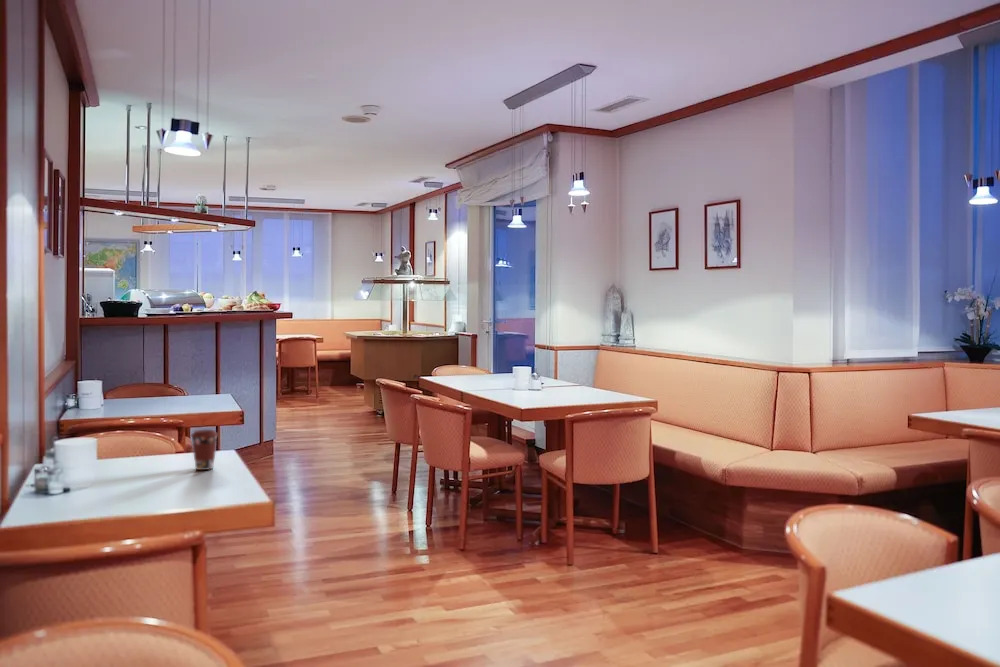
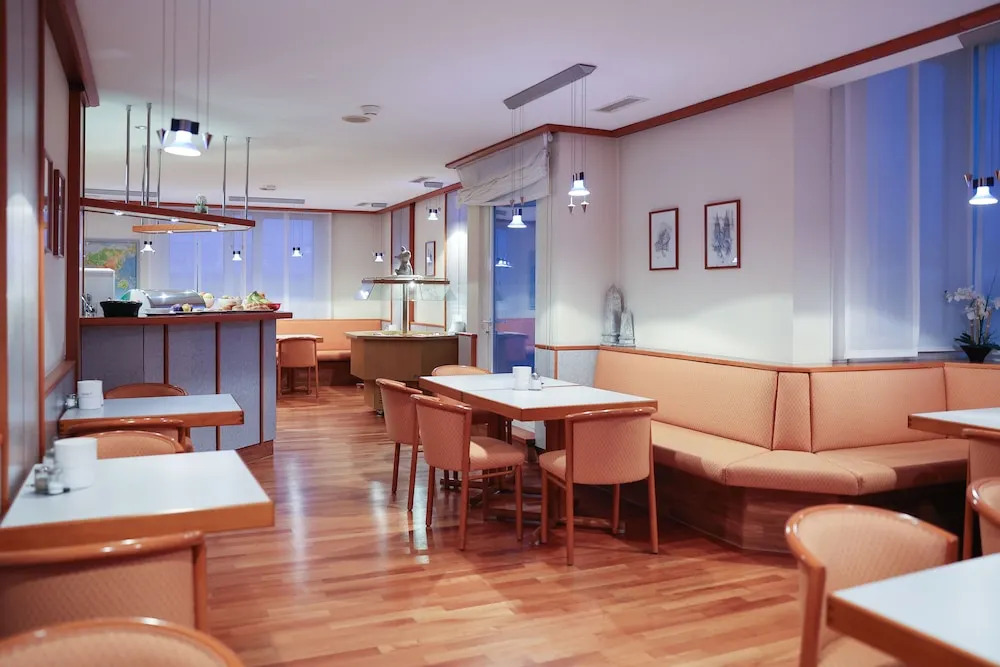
- coffee cup (204, 449)
